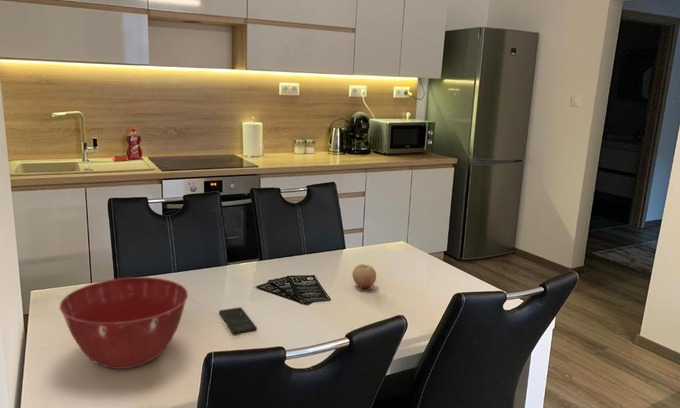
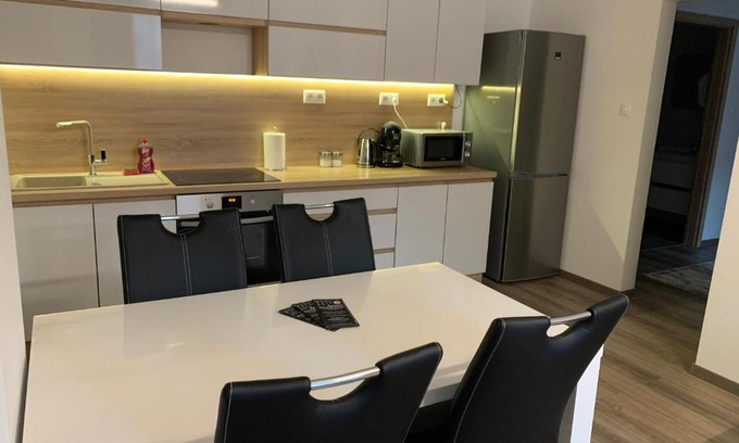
- fruit (364, 276)
- mixing bowl (127, 326)
- smartphone (237, 319)
